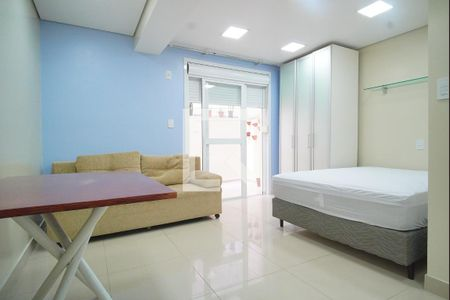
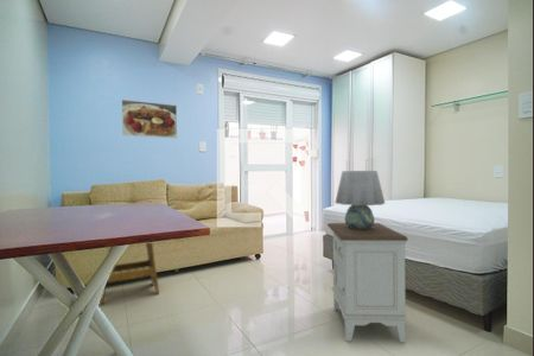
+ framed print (150, 119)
+ nightstand (362, 275)
+ table lamp (358, 198)
+ stool (129, 262)
